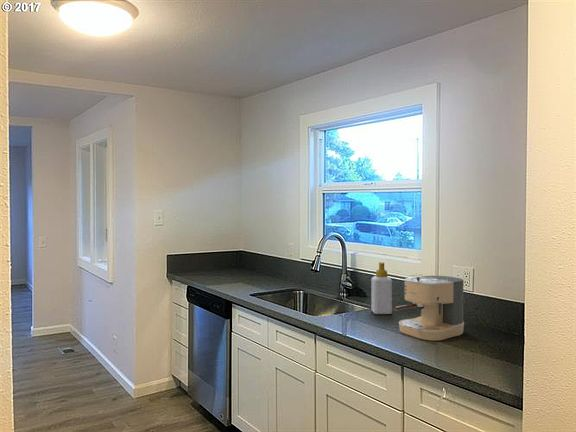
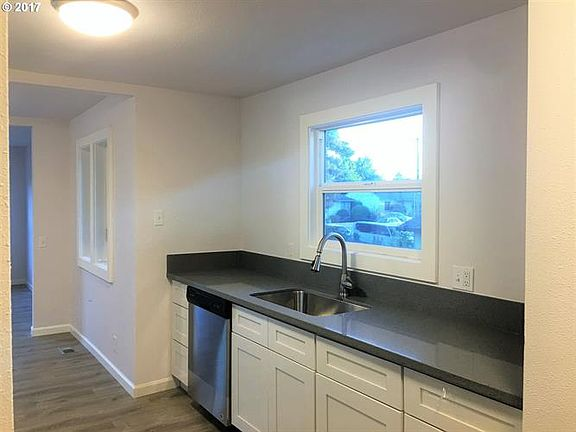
- coffee maker (426, 304)
- soap bottle (381, 287)
